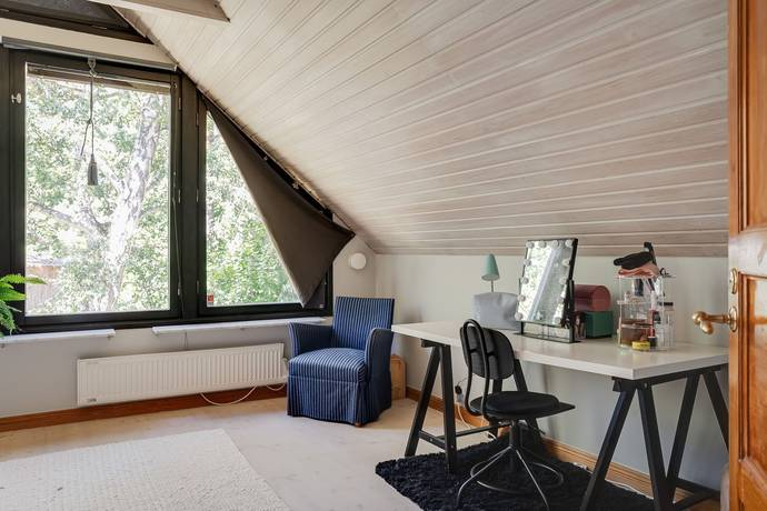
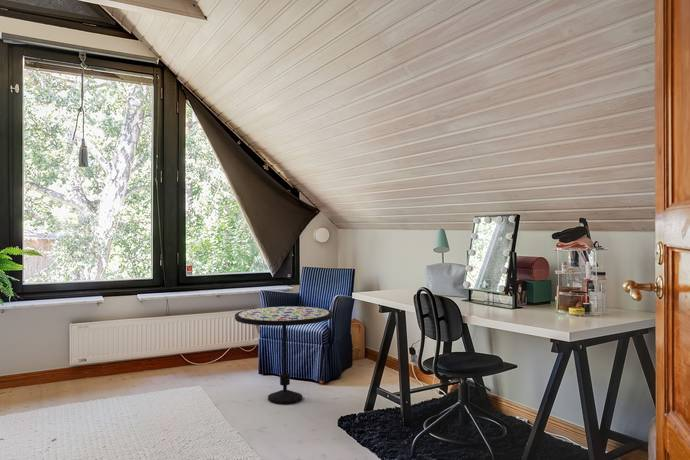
+ side table (284, 355)
